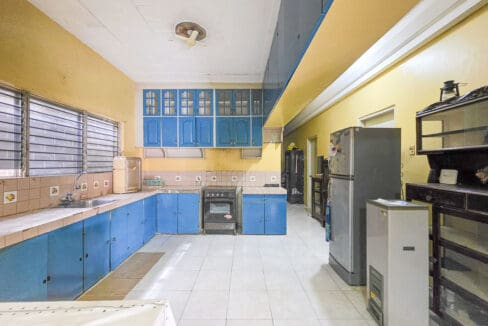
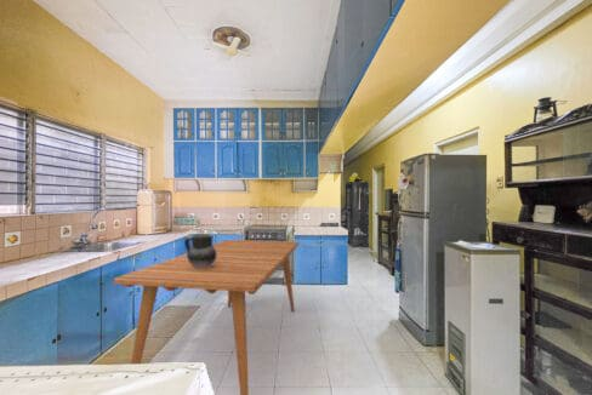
+ dining table (234, 299)
+ ceramic jug (199, 250)
